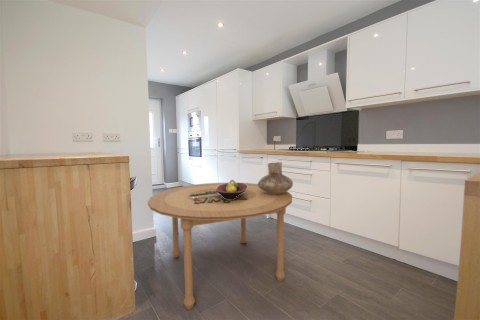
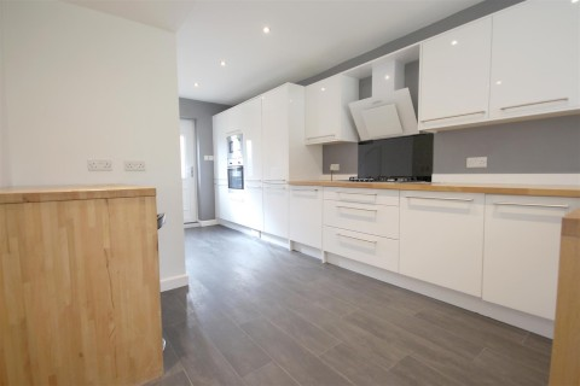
- fruit bowl (231, 188)
- vase (275, 177)
- dining table (221, 221)
